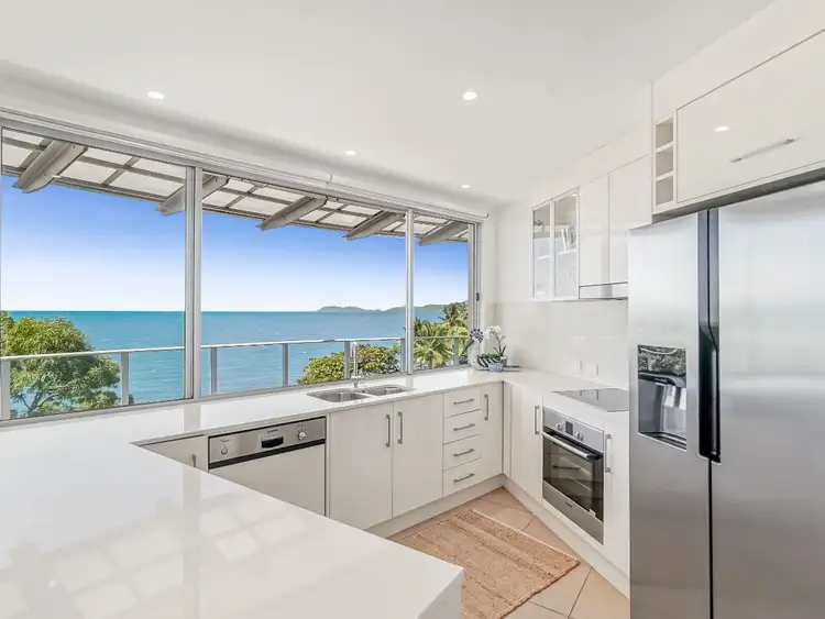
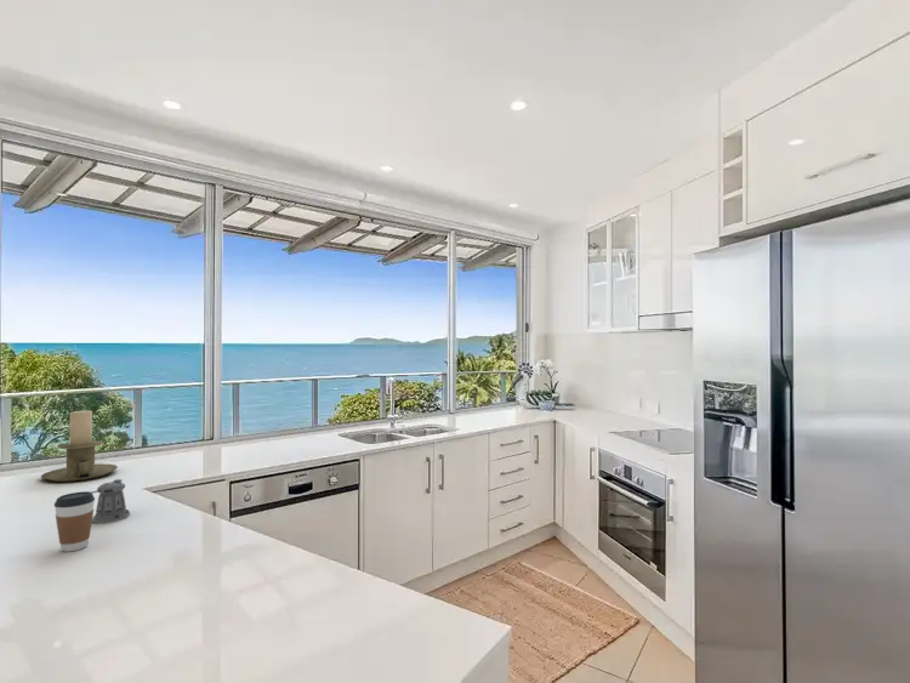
+ pepper shaker (107, 500)
+ candle holder (80, 443)
+ coffee cup (74, 520)
